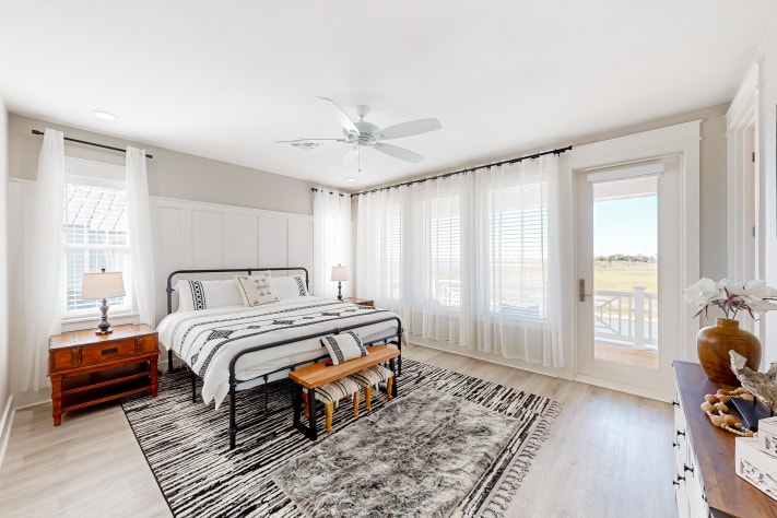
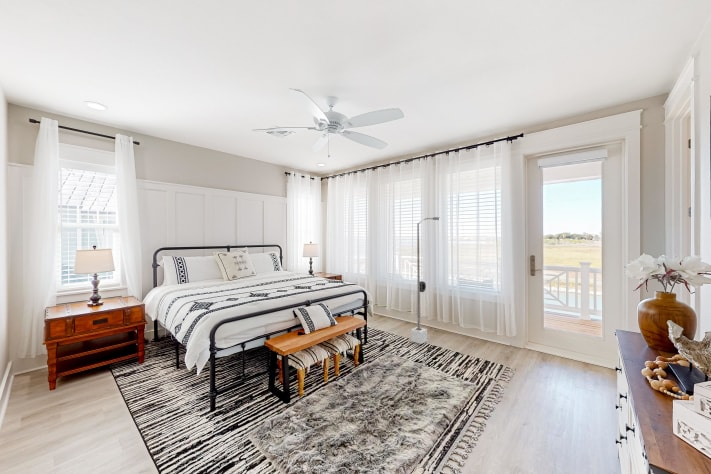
+ street lamp (424, 282)
